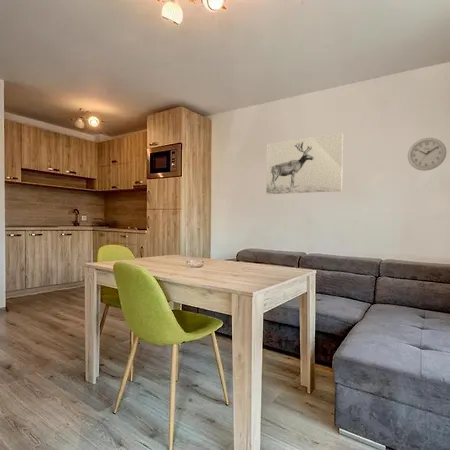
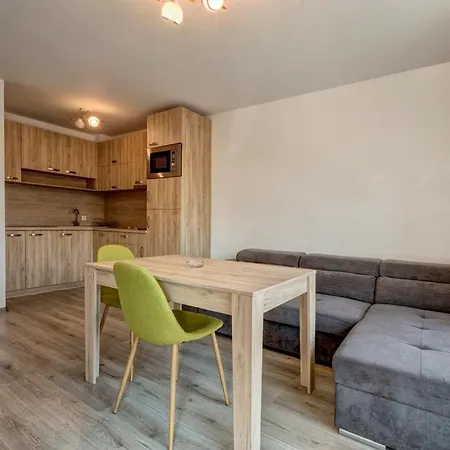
- wall clock (426, 154)
- wall art (301, 166)
